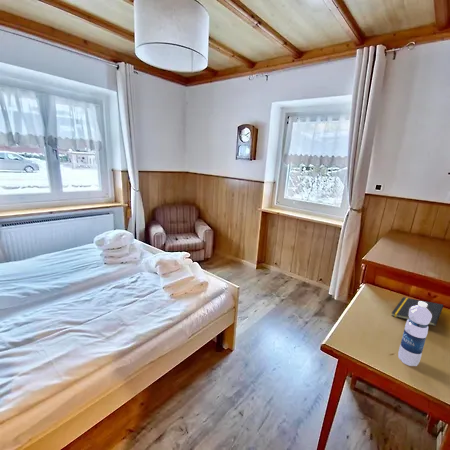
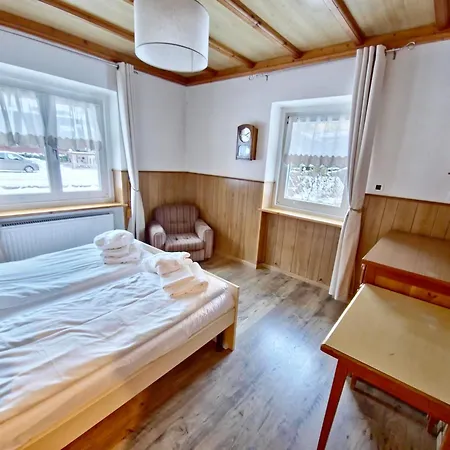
- water bottle (415, 332)
- notepad (415, 305)
